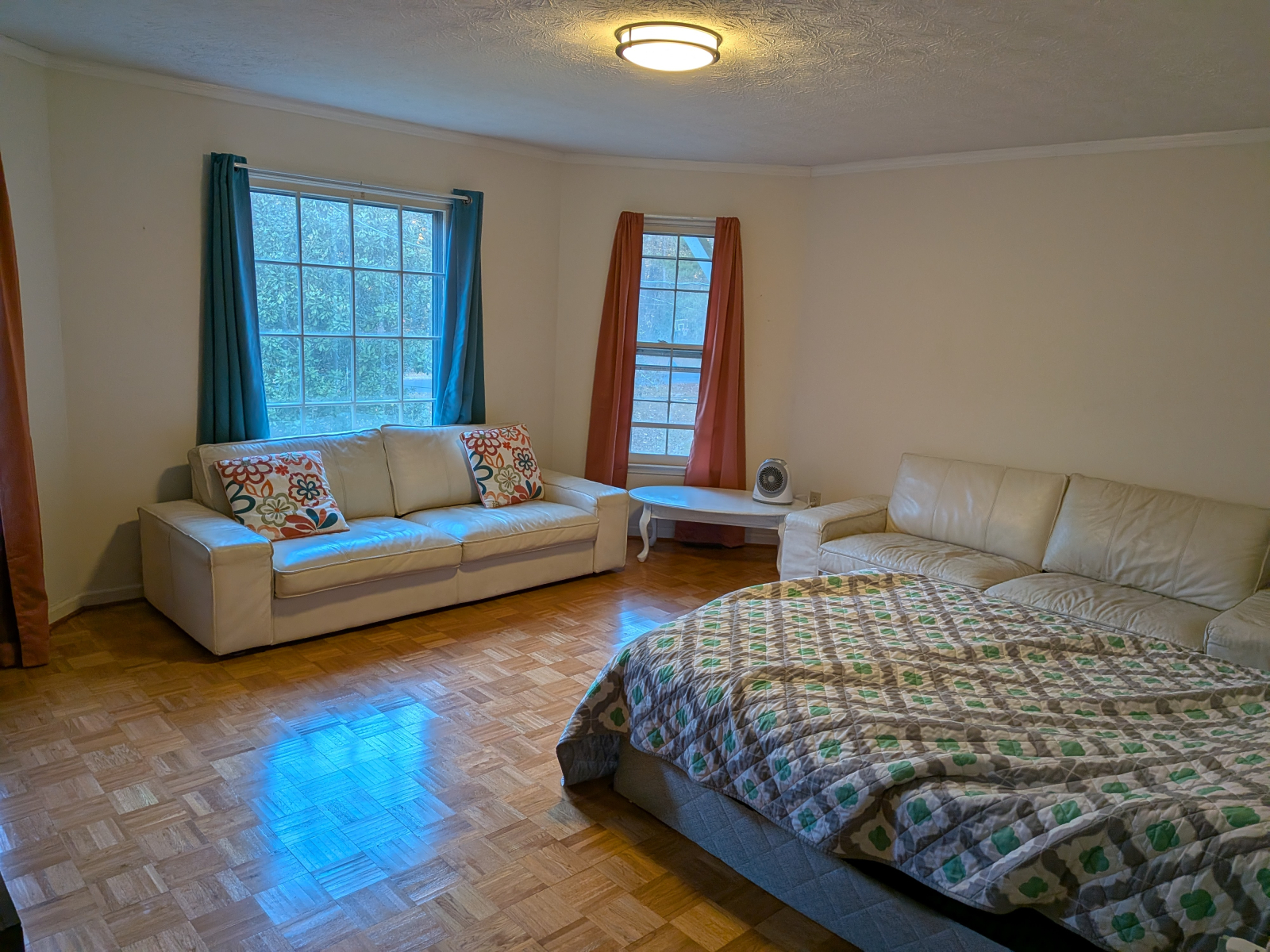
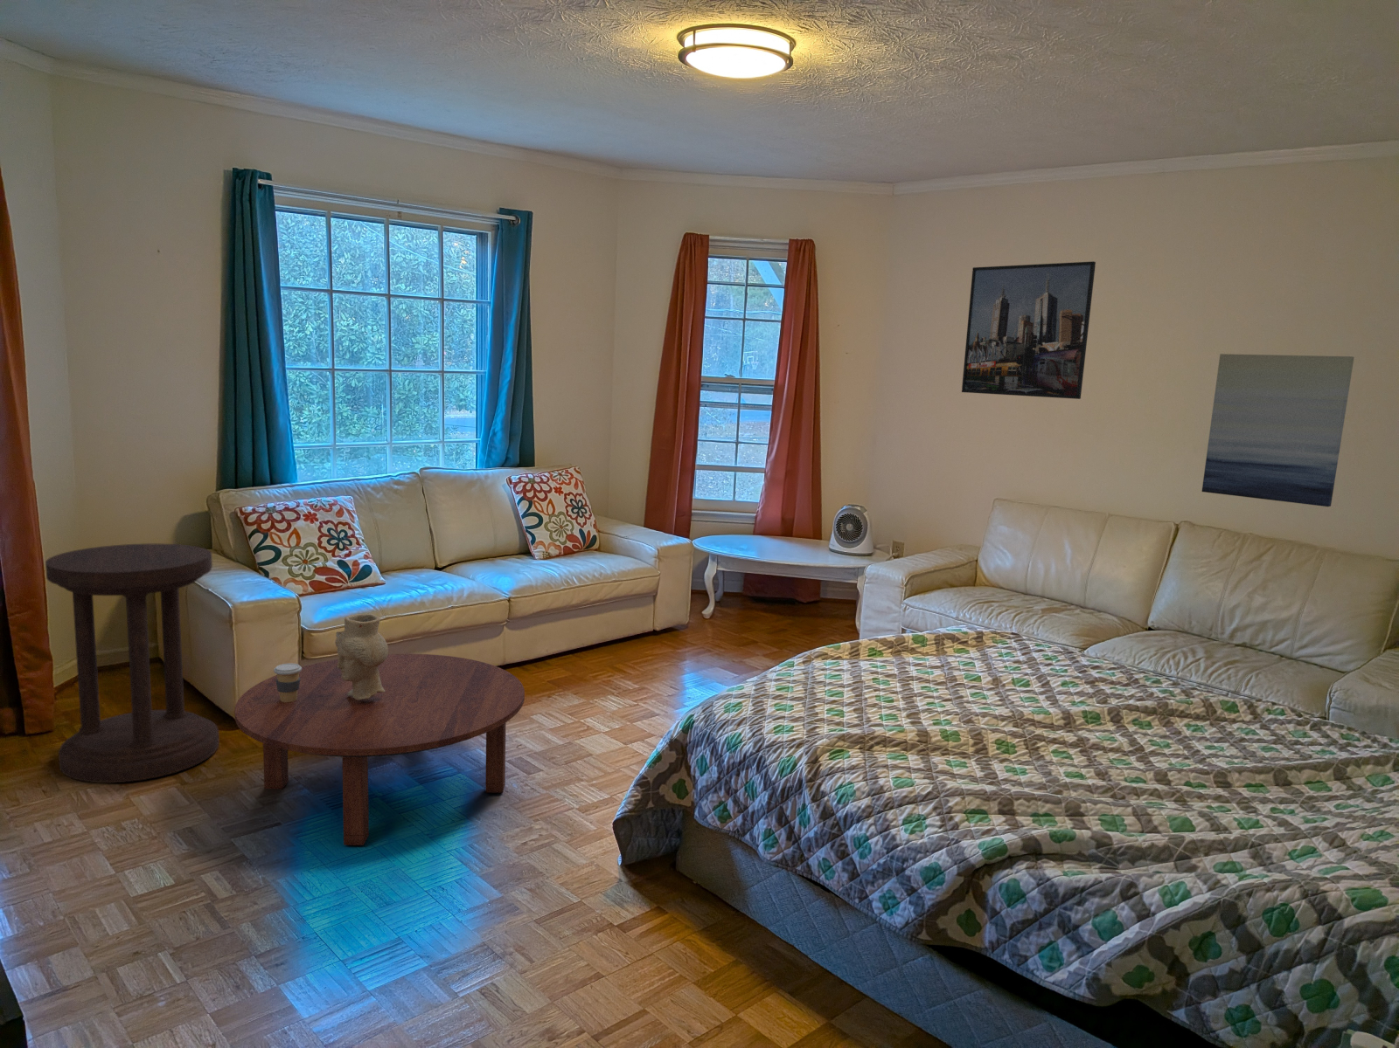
+ decorative vase (361, 658)
+ coffee table (387, 742)
+ coffee cup (288, 683)
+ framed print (1023, 330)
+ side table (137, 656)
+ wall art (1273, 427)
